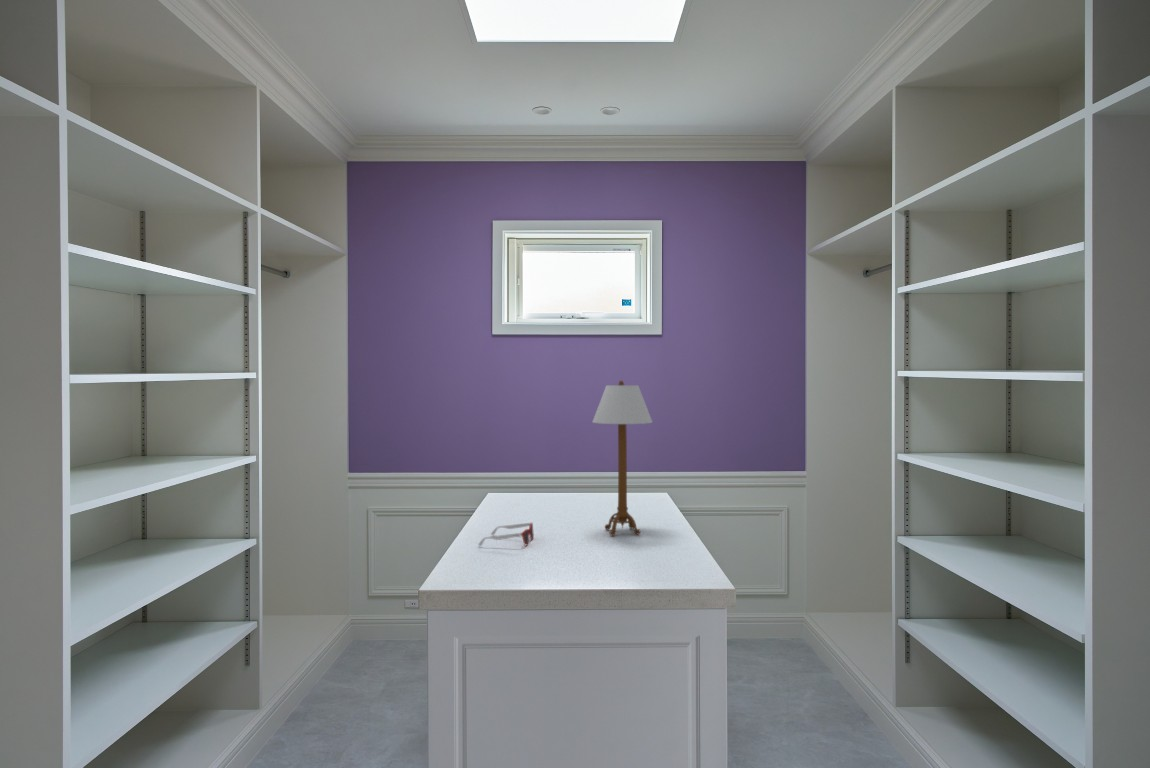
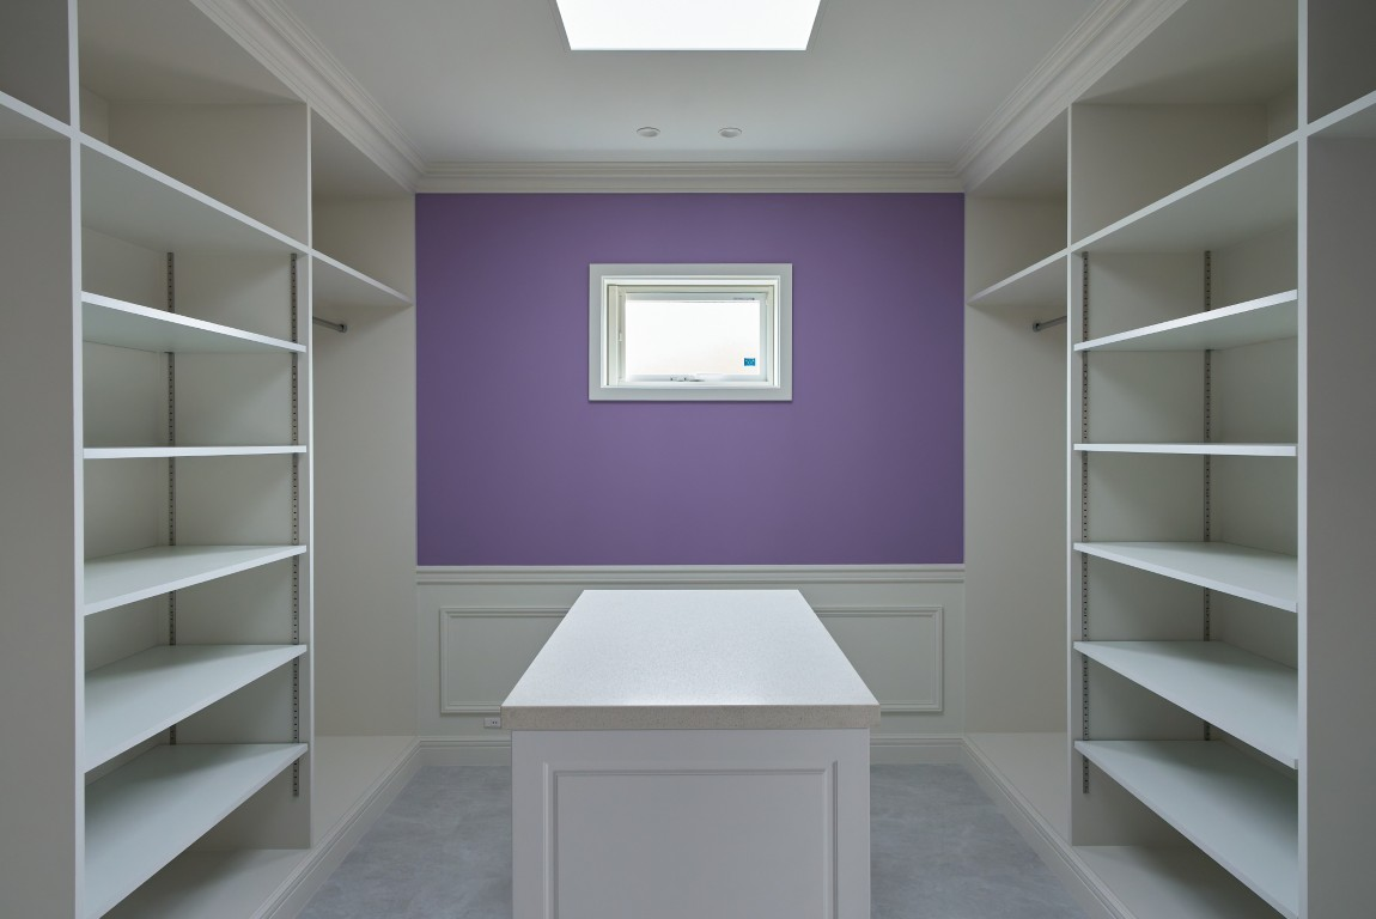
- sunglasses (507, 534)
- table lamp (622, 456)
